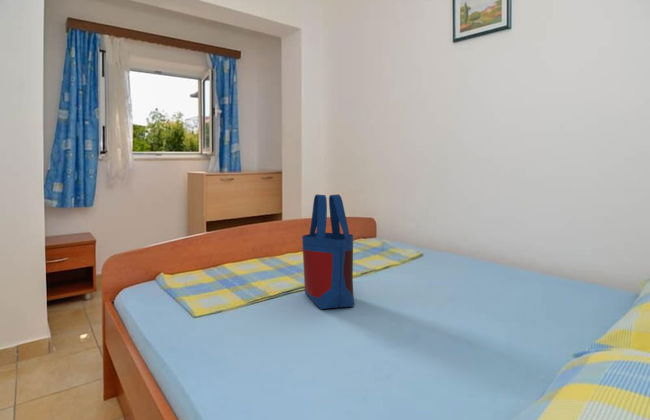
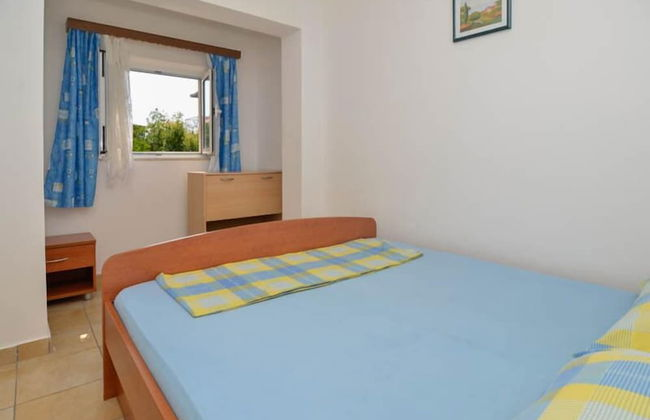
- tote bag (328, 247)
